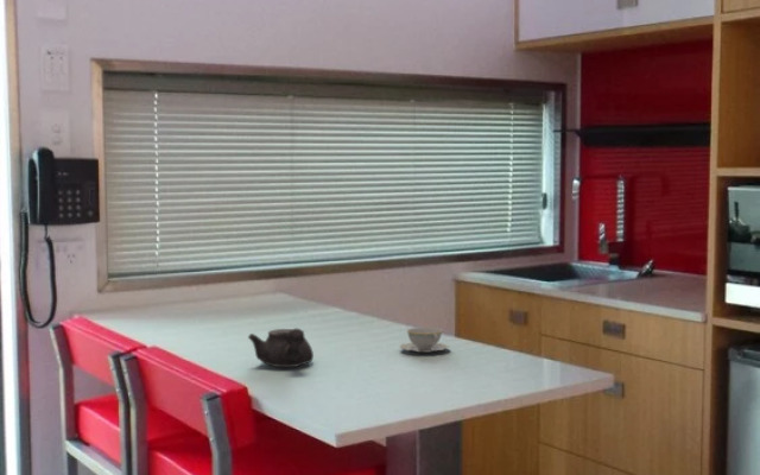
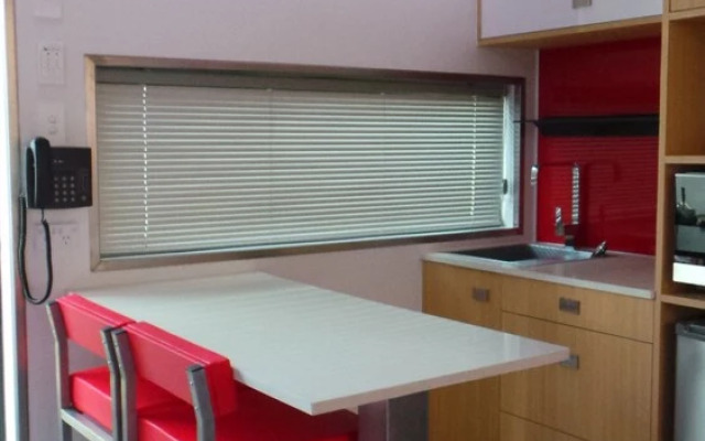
- chinaware (424, 340)
- teapot (285, 344)
